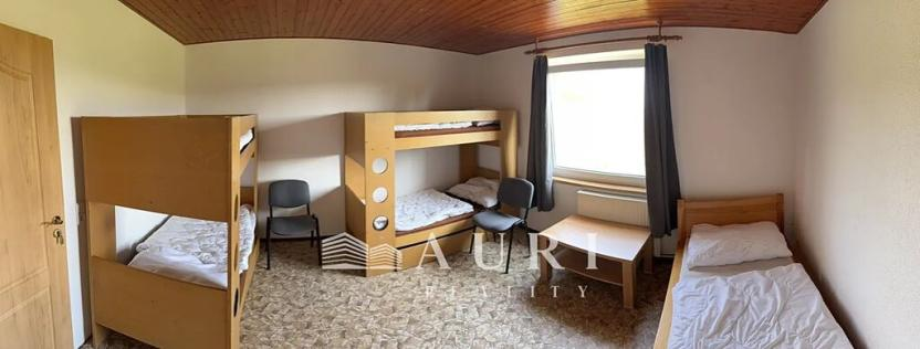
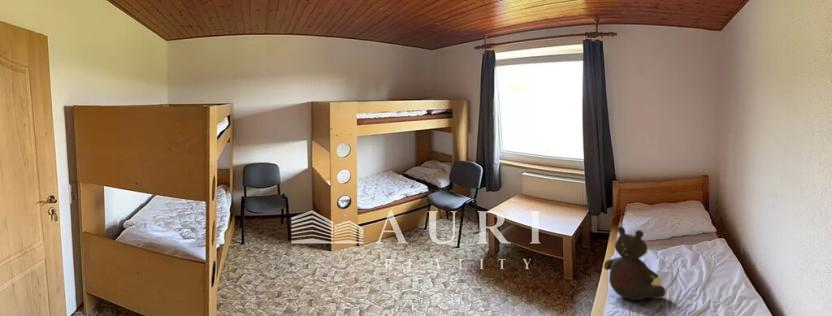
+ teddy bear (636, 261)
